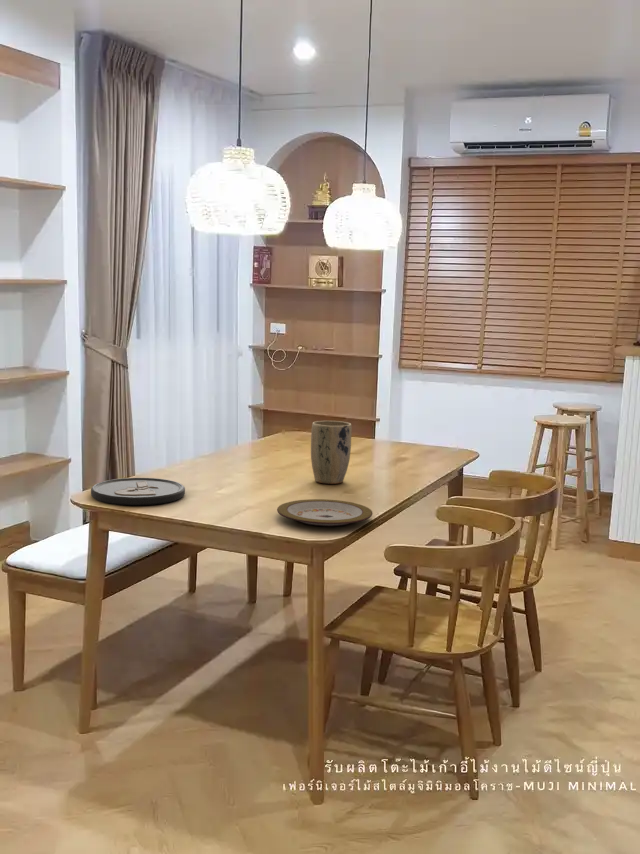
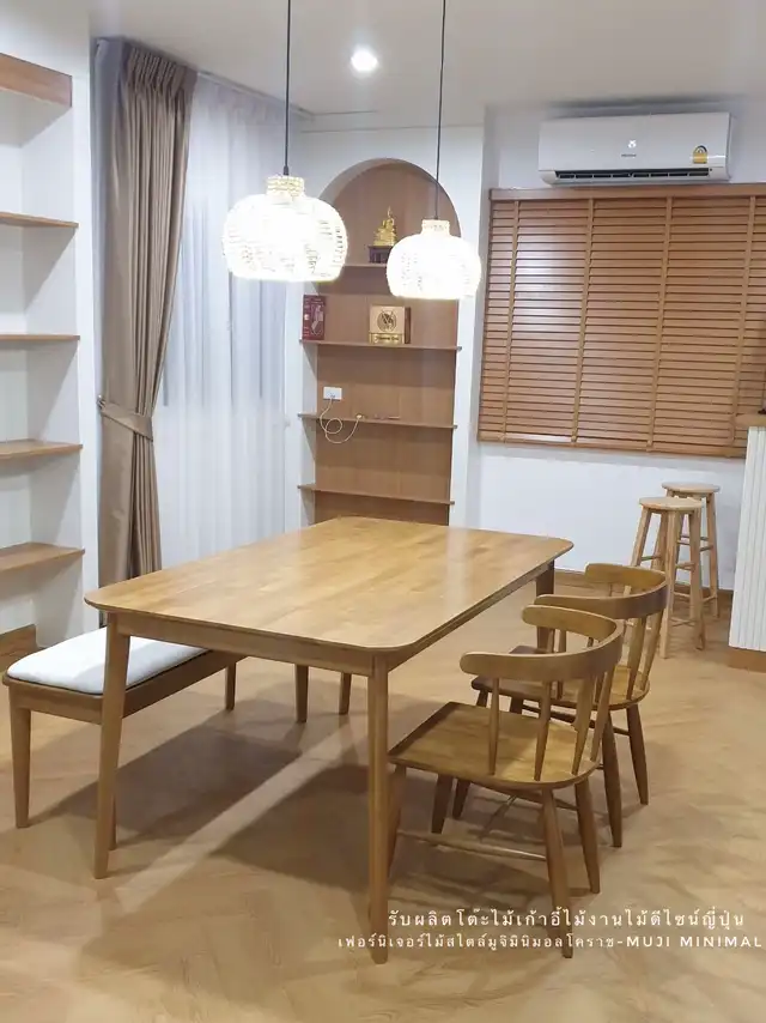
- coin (138, 490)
- plant pot (330, 452)
- plate (324, 514)
